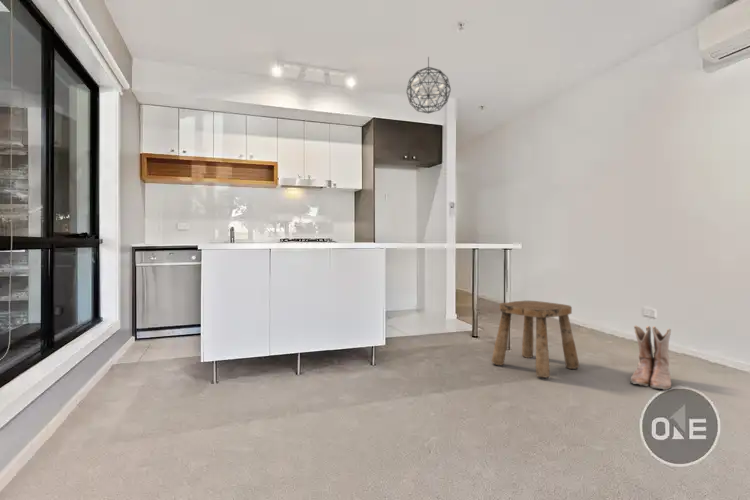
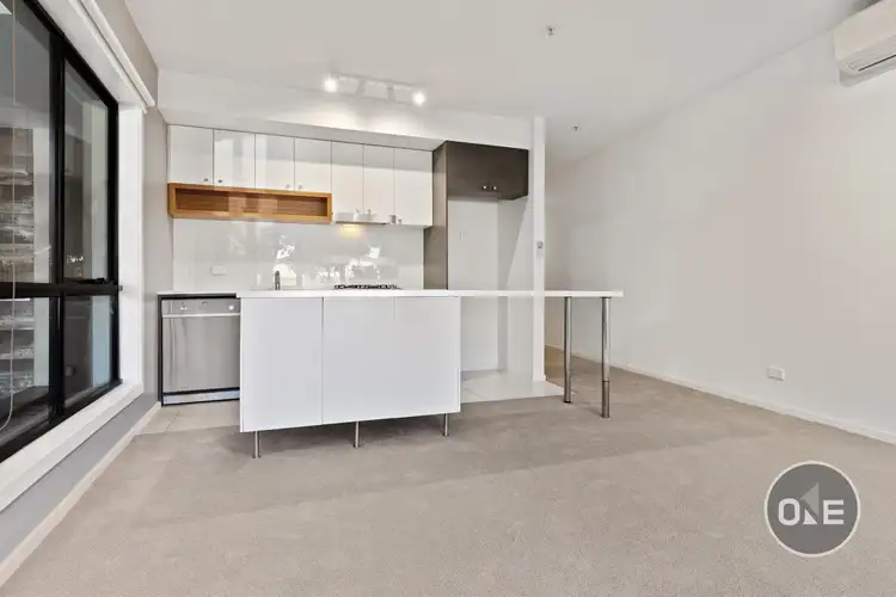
- boots (651, 354)
- stool (536, 335)
- pendant light (428, 84)
